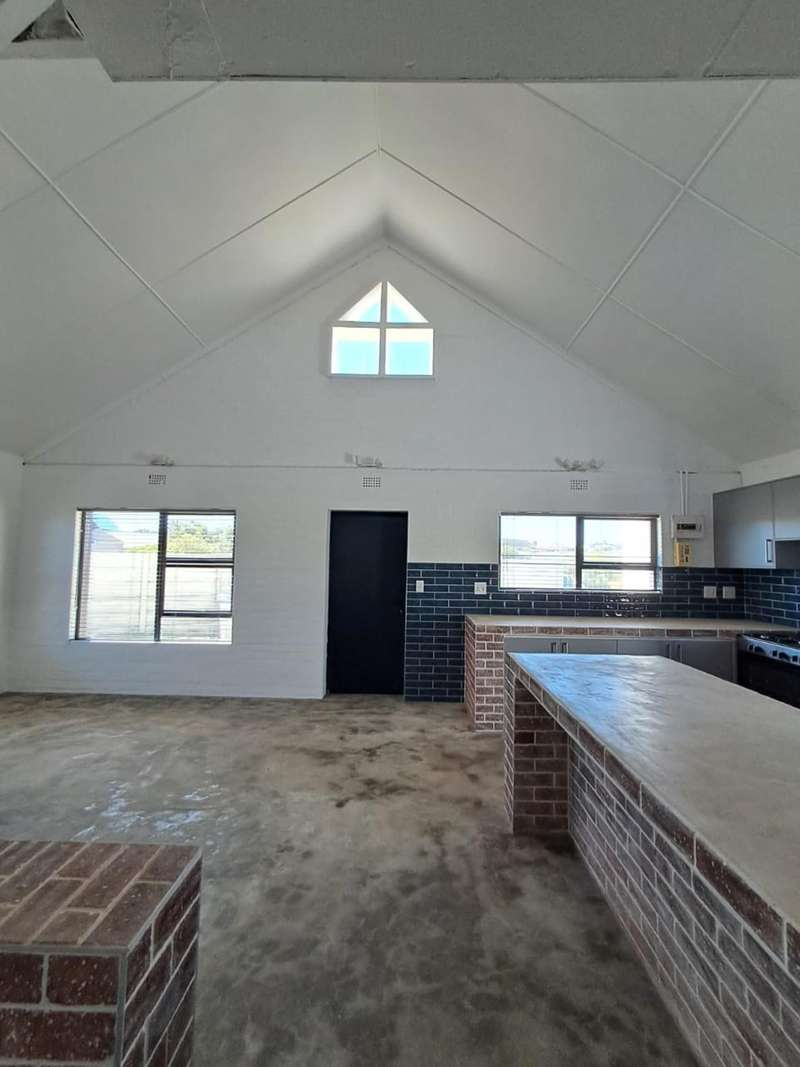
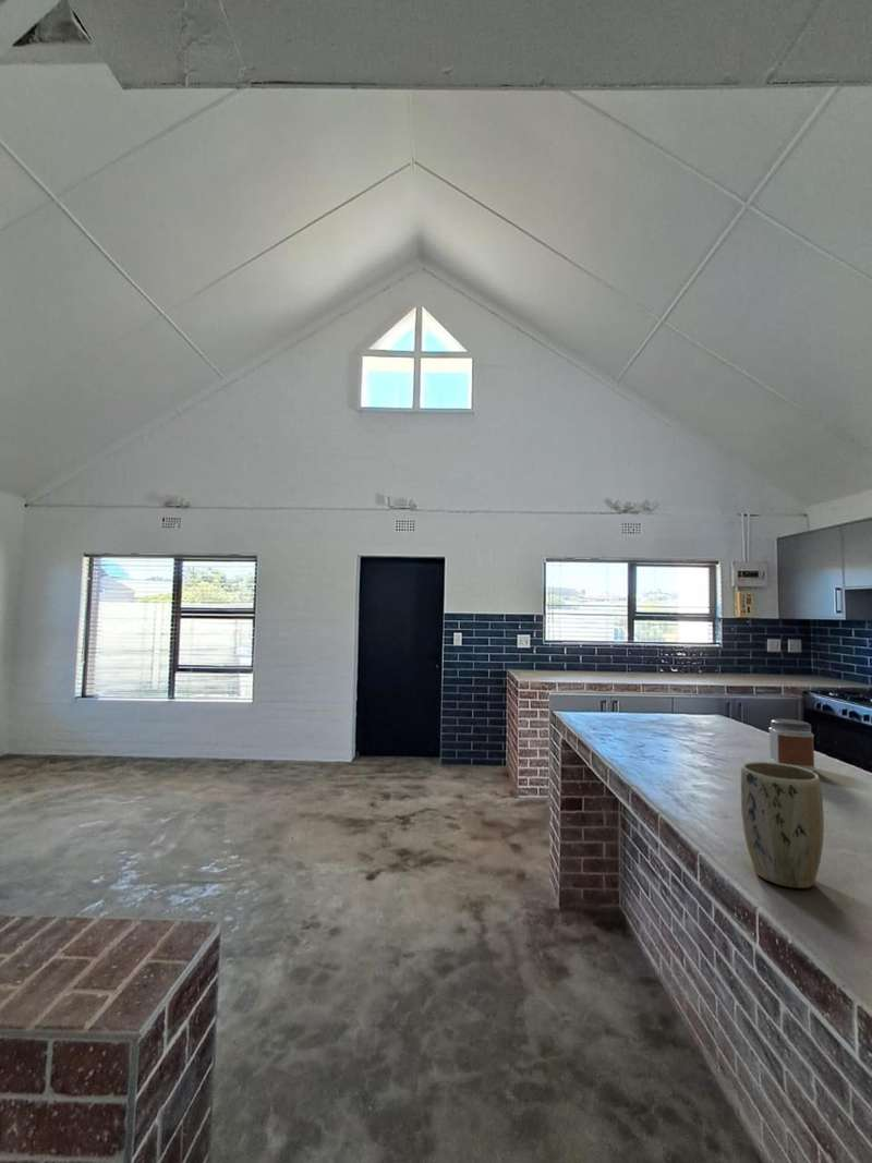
+ plant pot (780, 823)
+ jar (790, 743)
